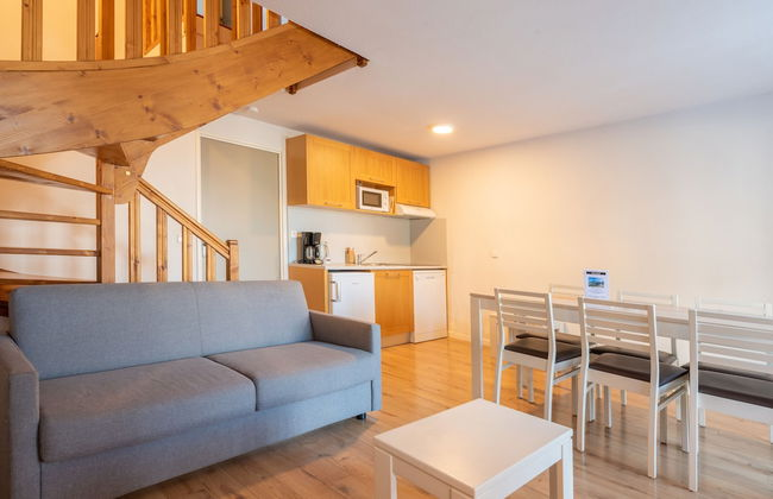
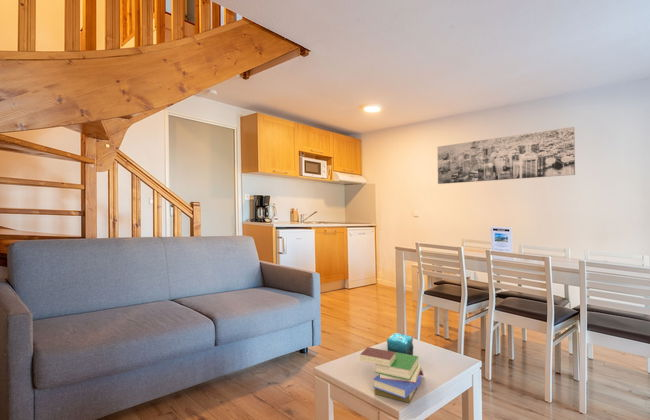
+ wall art (497, 159)
+ candle (400, 343)
+ book (394, 367)
